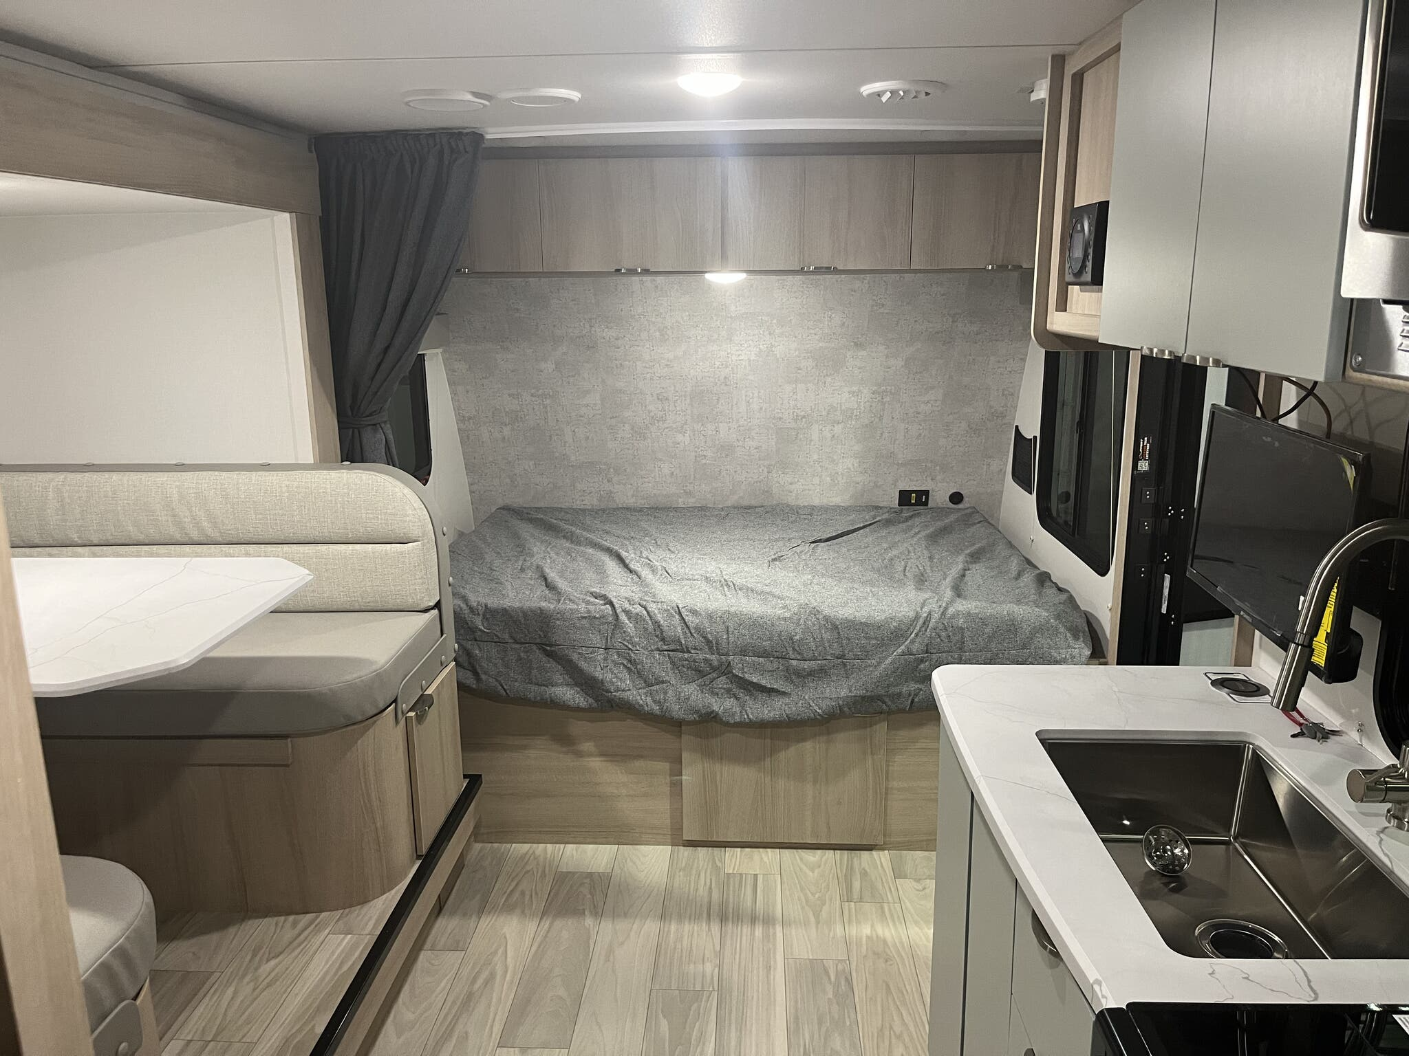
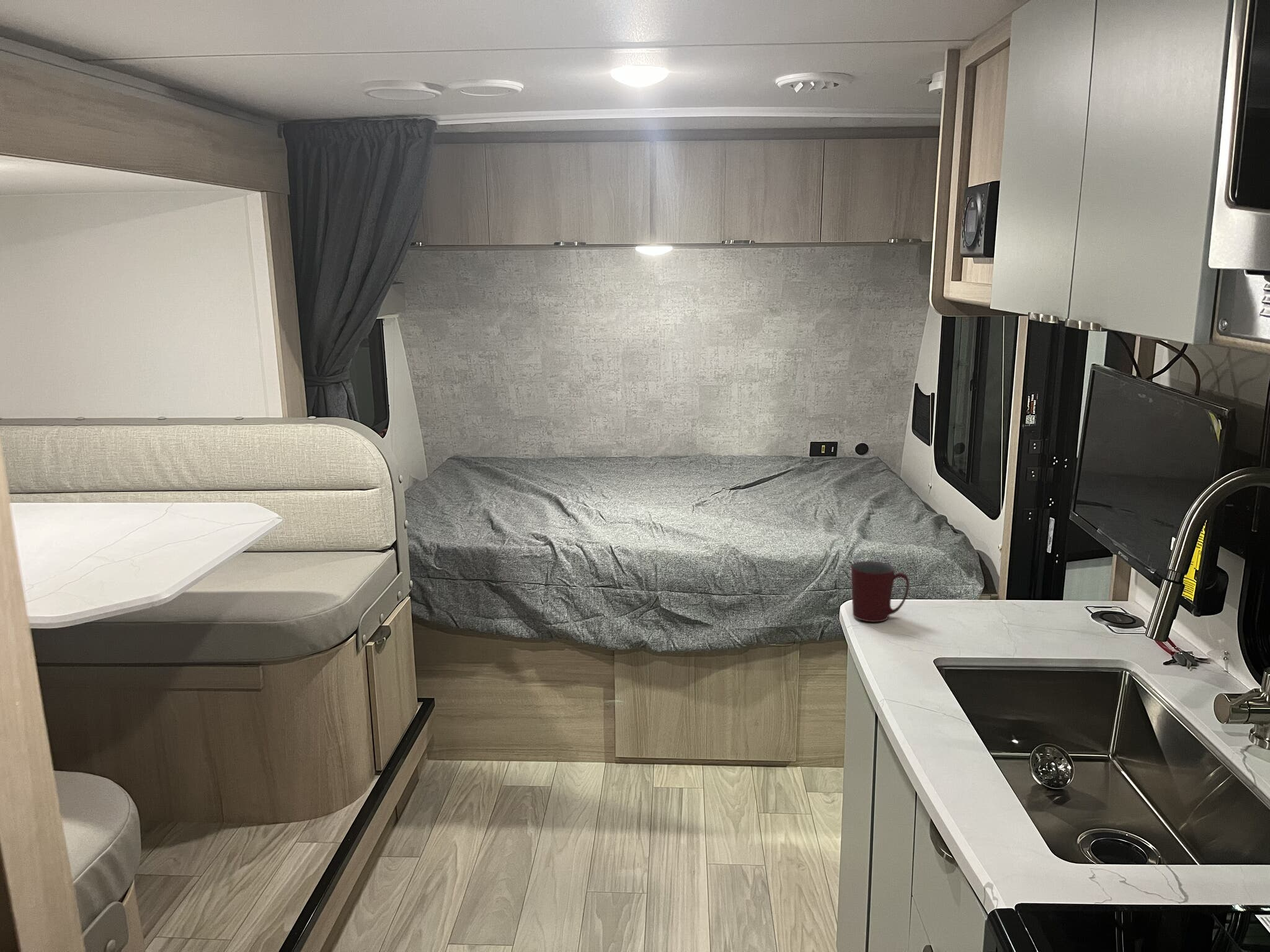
+ mug (879, 593)
